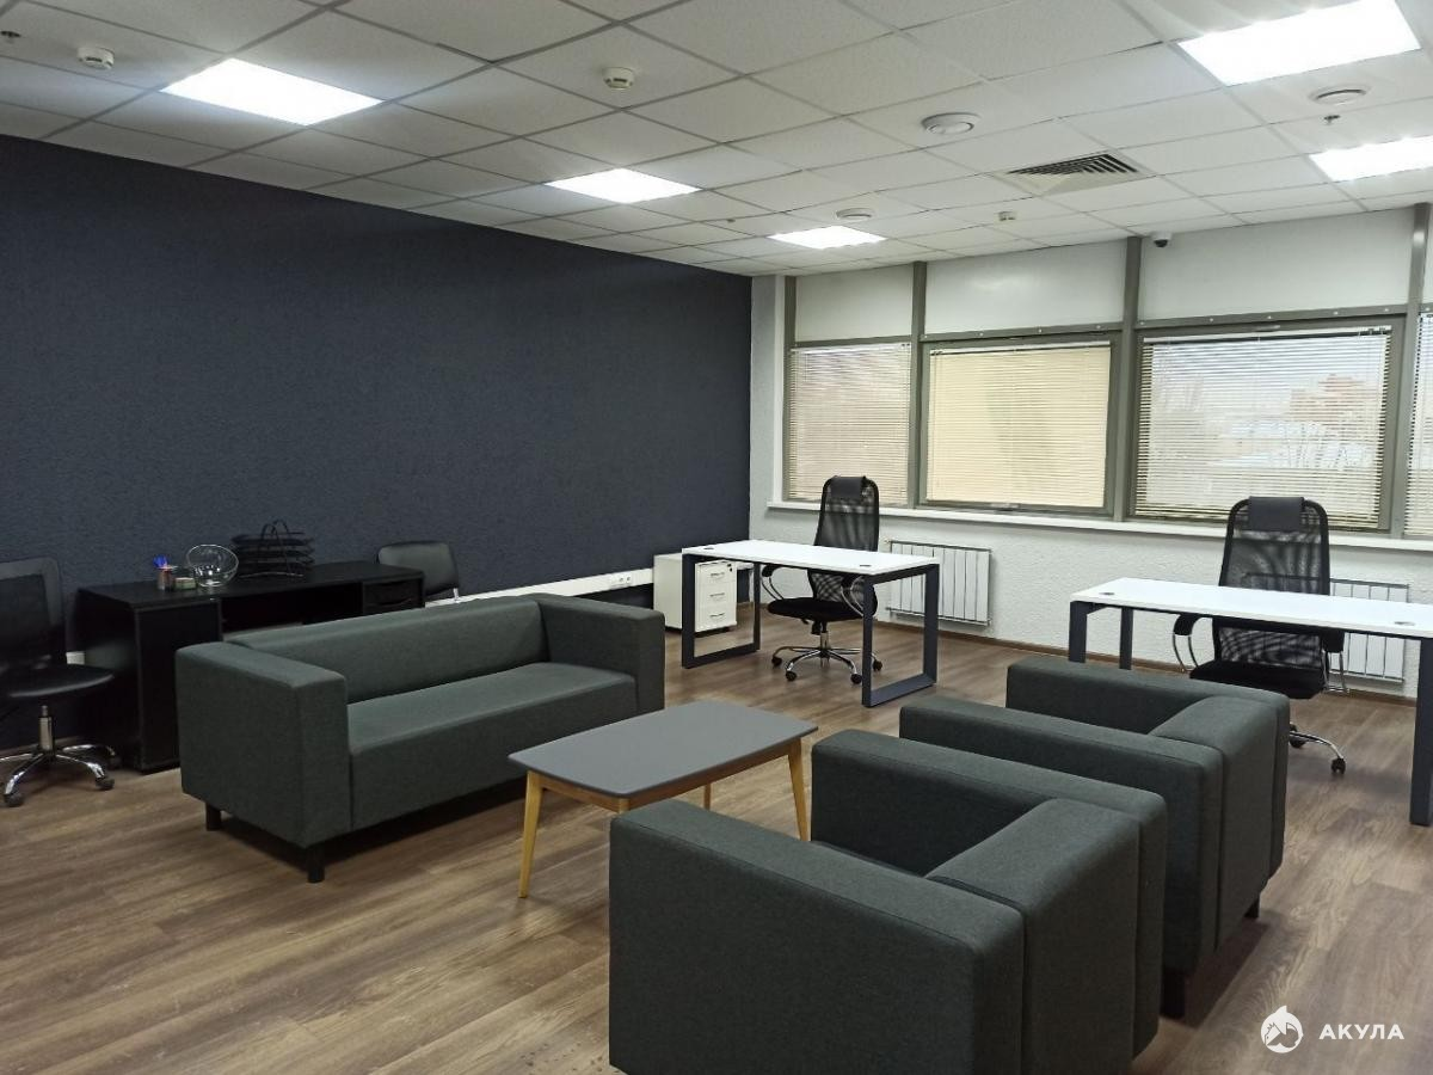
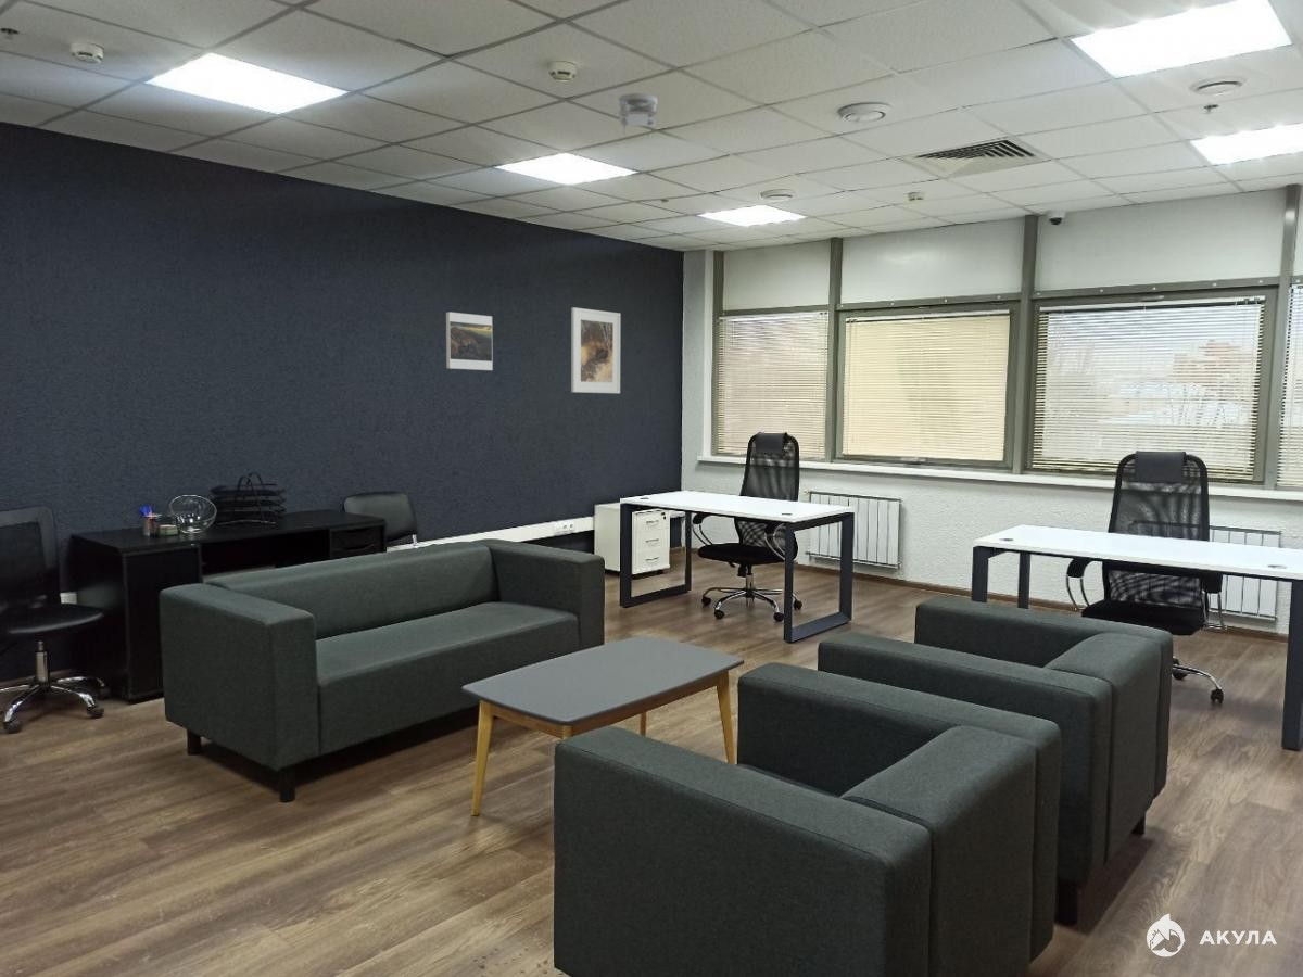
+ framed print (596, 352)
+ smoke detector (637, 116)
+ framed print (469, 342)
